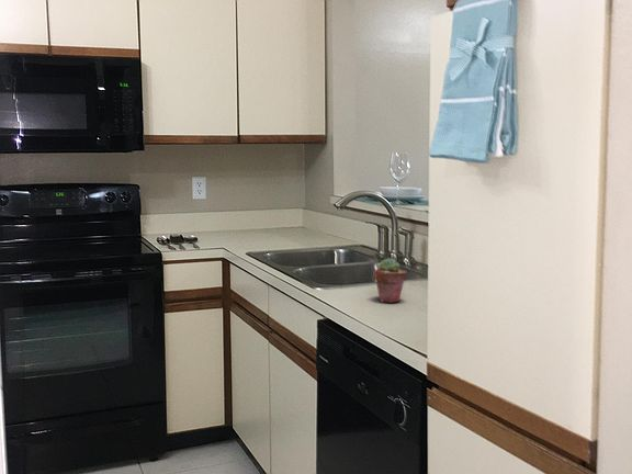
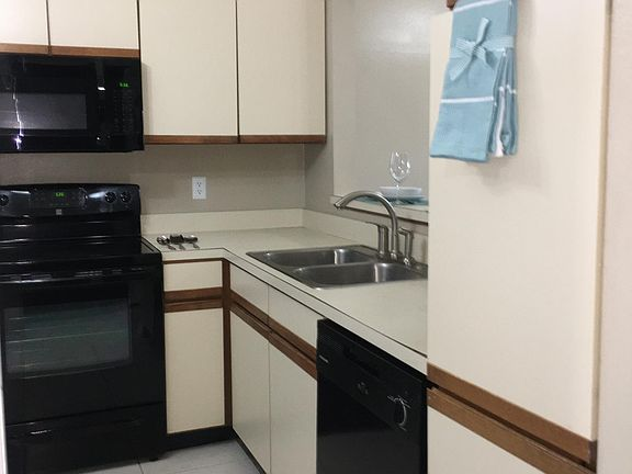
- potted succulent (390, 279)
